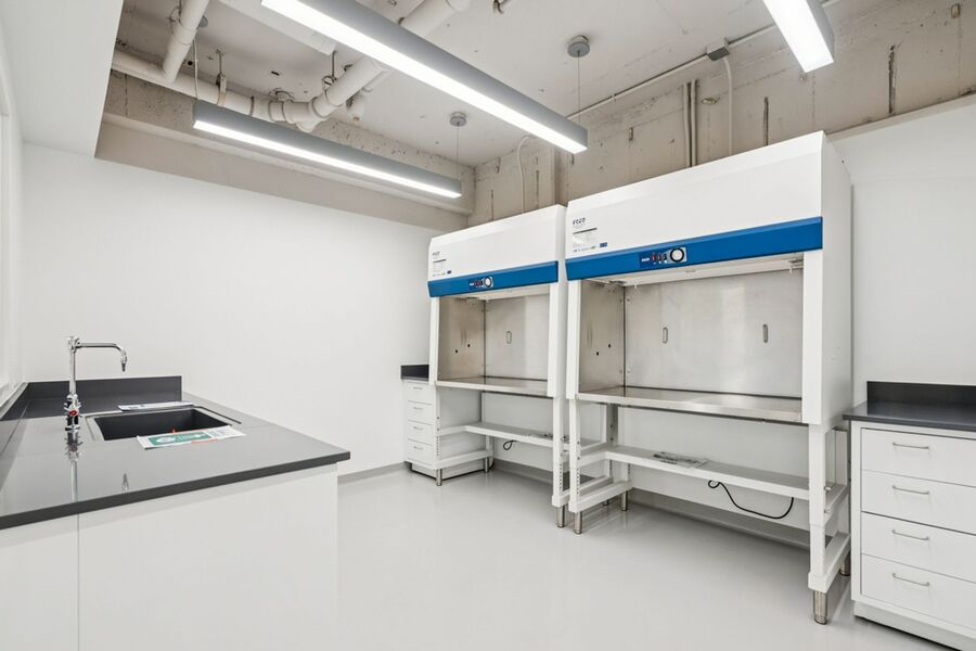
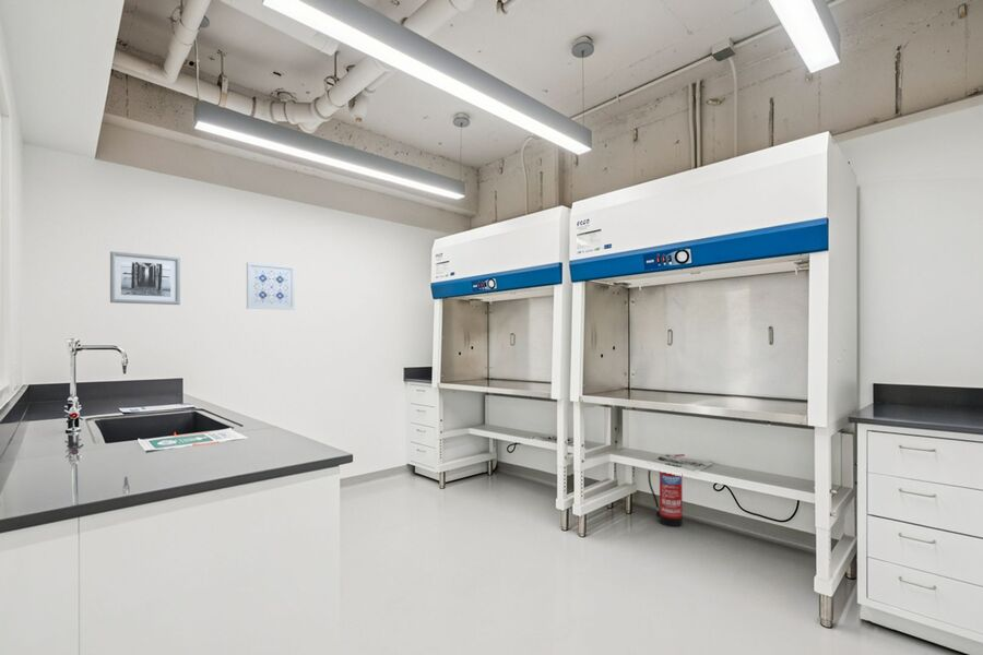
+ fire extinguisher (665, 486)
+ wall art (271, 286)
+ wall art (146, 278)
